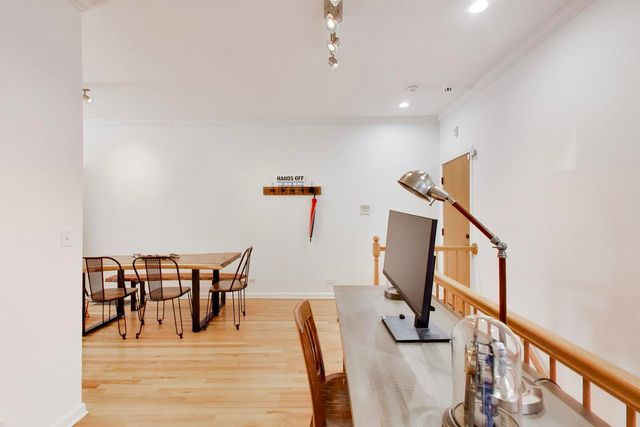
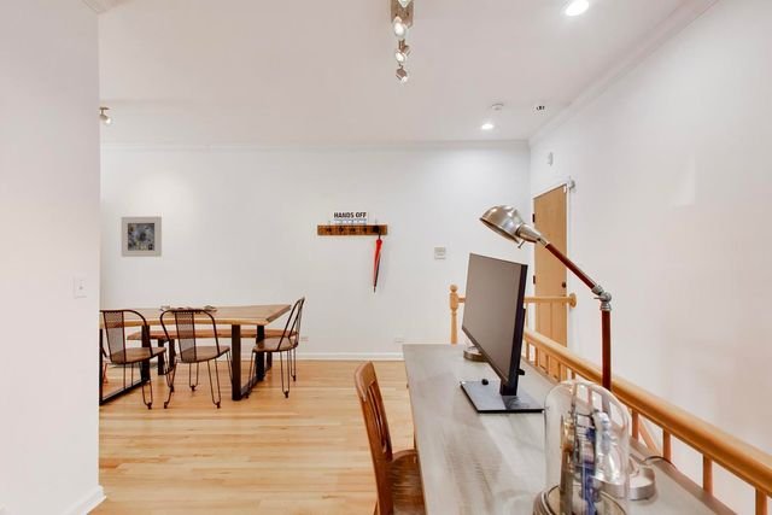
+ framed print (141, 236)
